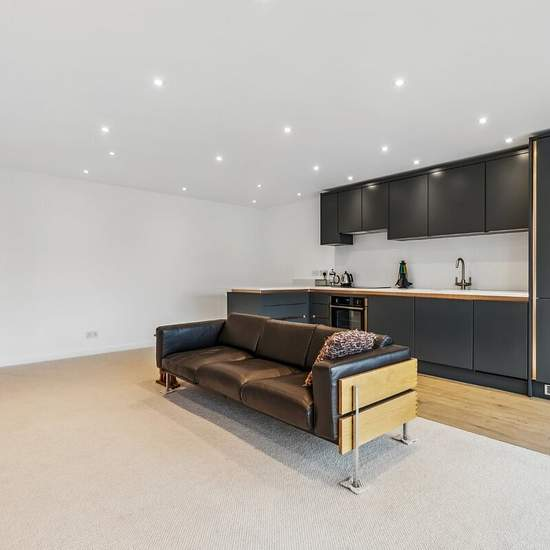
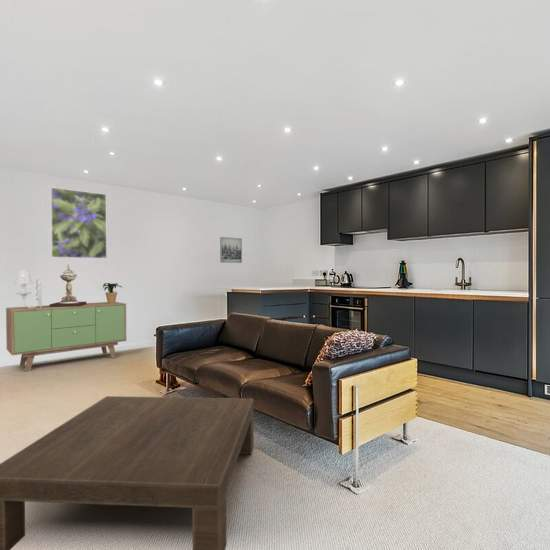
+ sideboard (69, 333)
+ potted plant (111, 292)
+ wall art (231, 250)
+ decorative urn (68, 284)
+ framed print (79, 224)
+ wall sconce (25, 289)
+ coffee table (148, 458)
